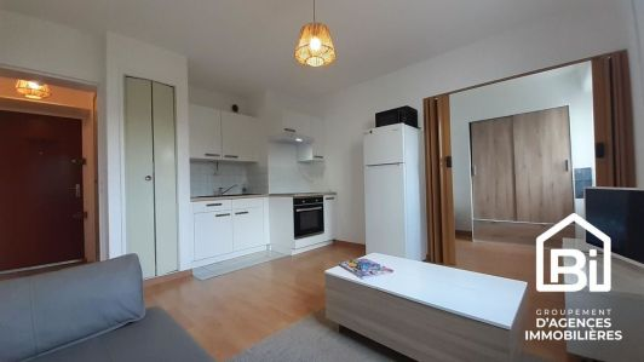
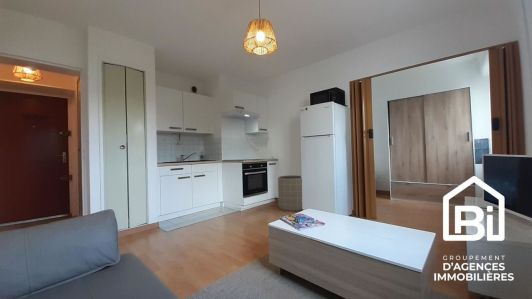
+ trash can (291, 192)
